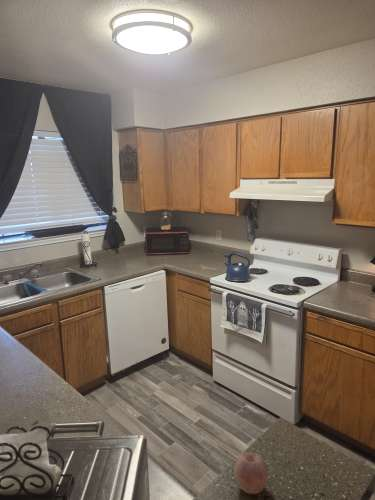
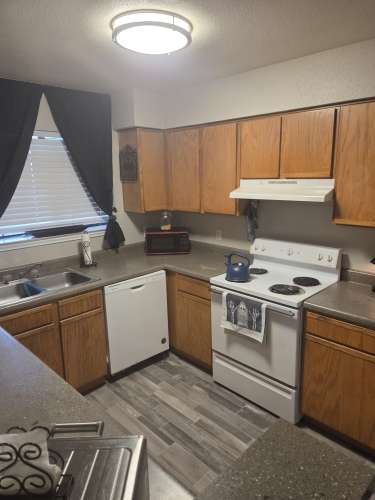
- fruit (250, 473)
